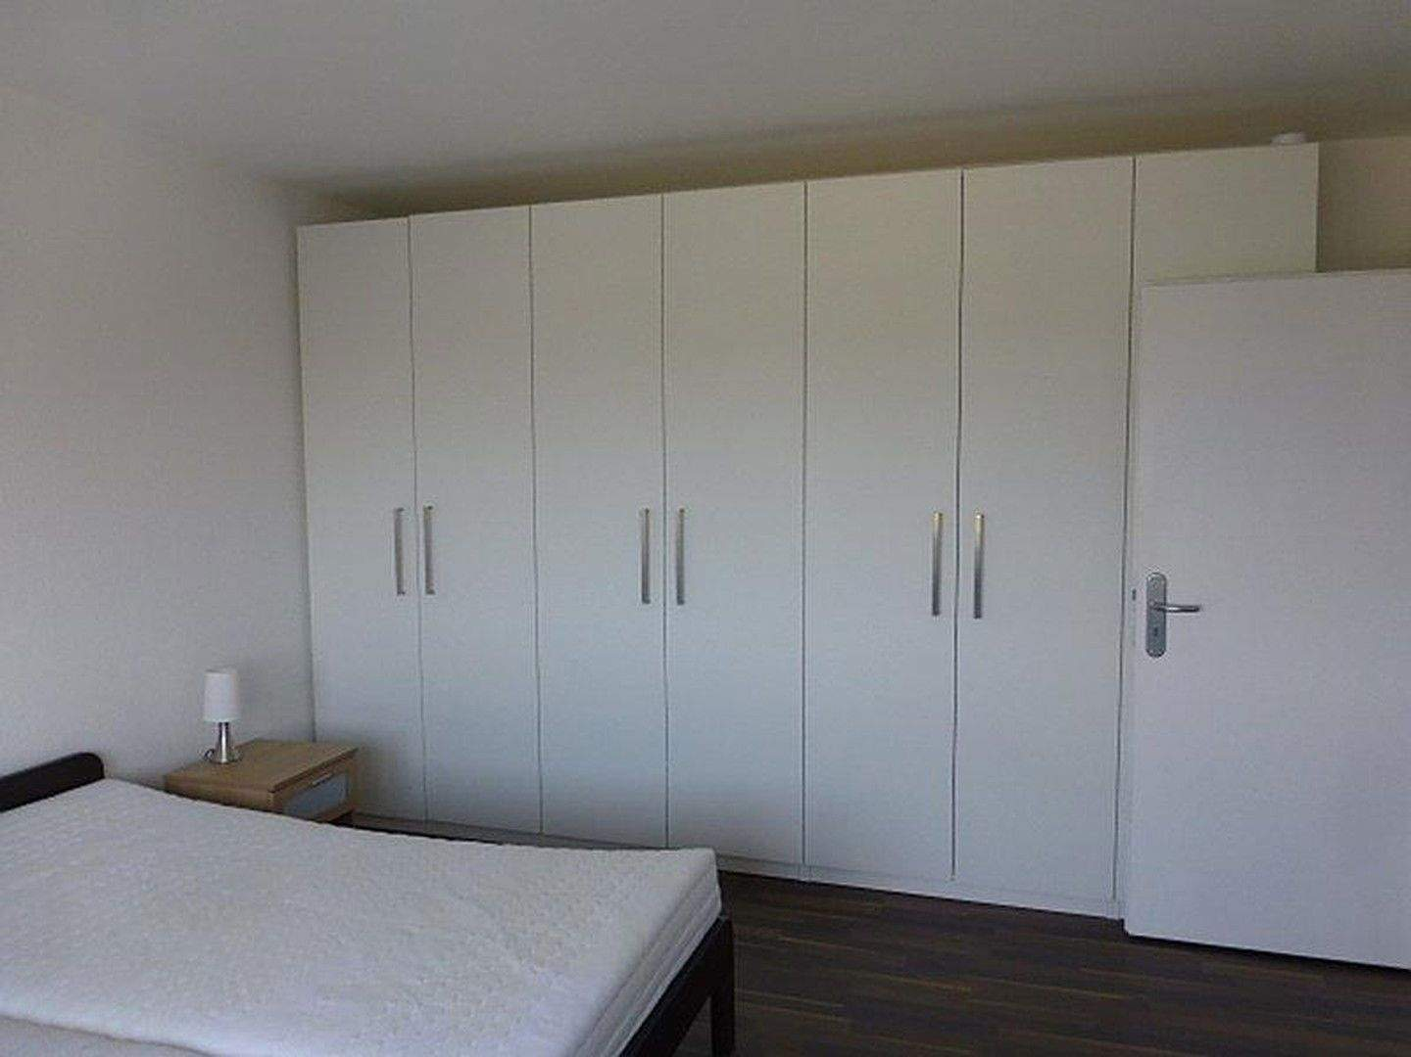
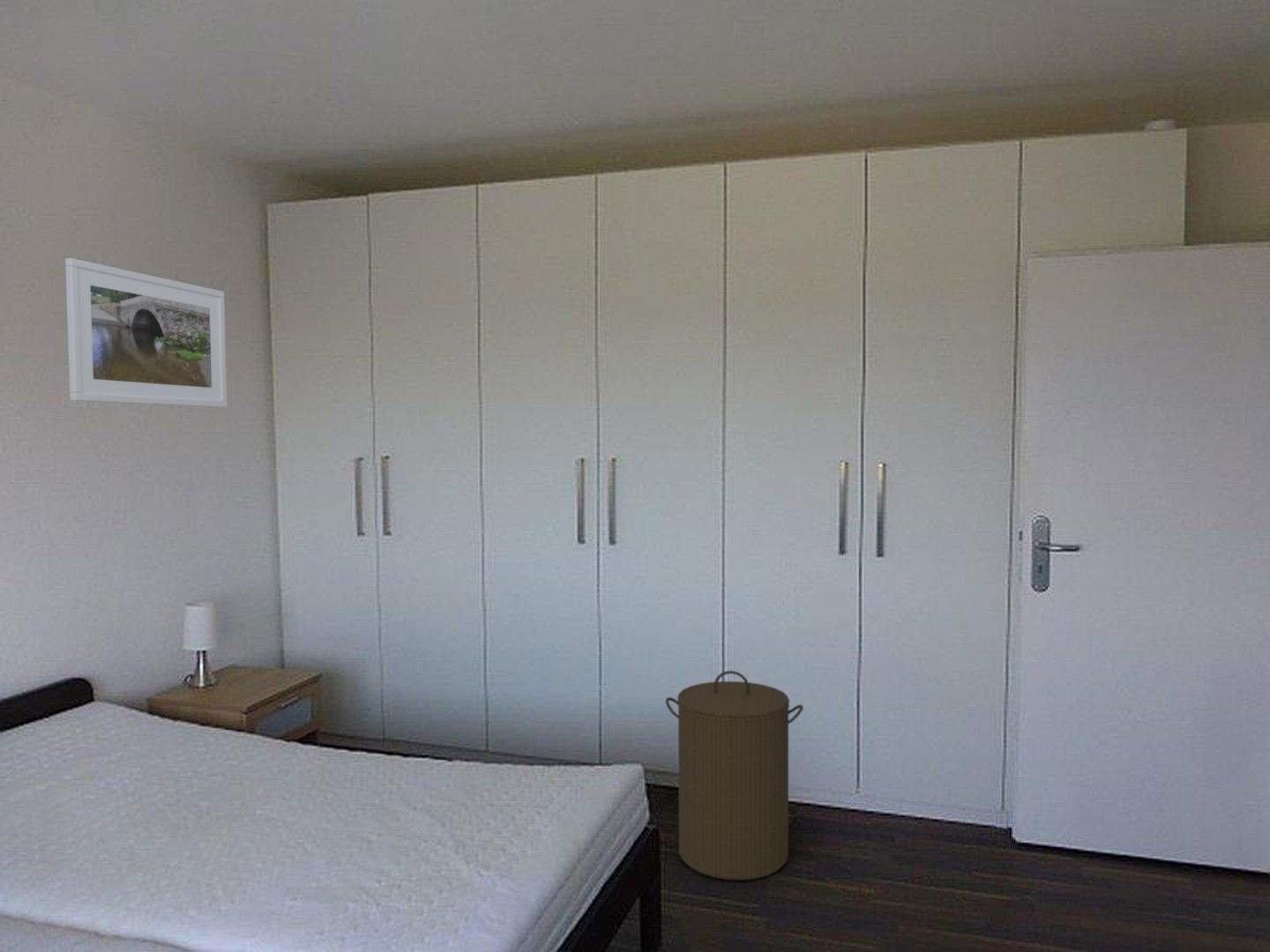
+ laundry hamper (733, 762)
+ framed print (154, 340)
